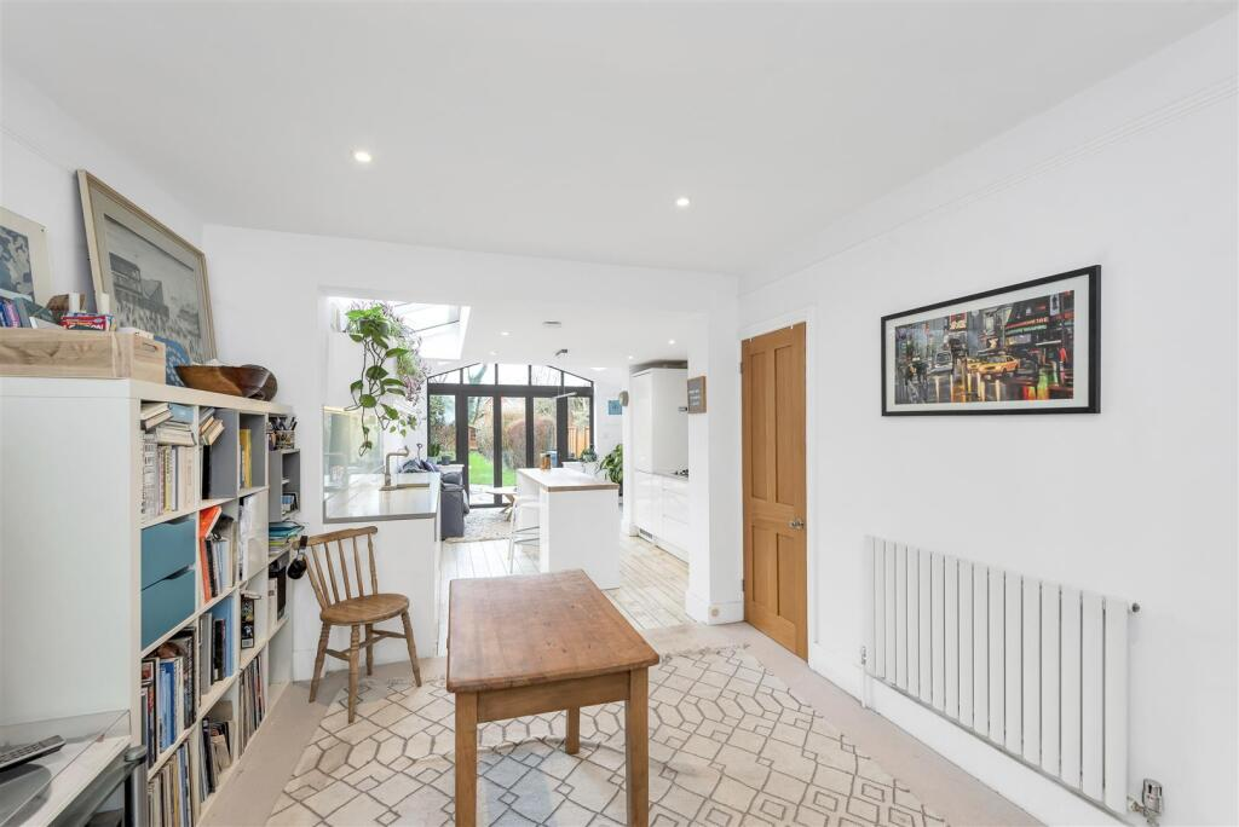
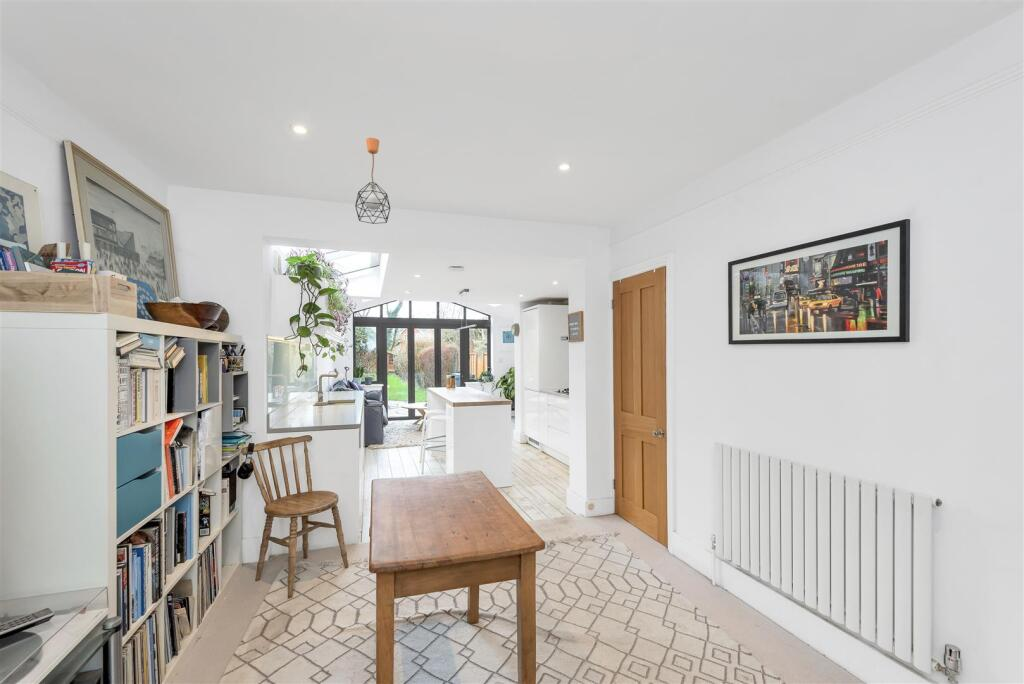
+ pendant light (372, 180)
